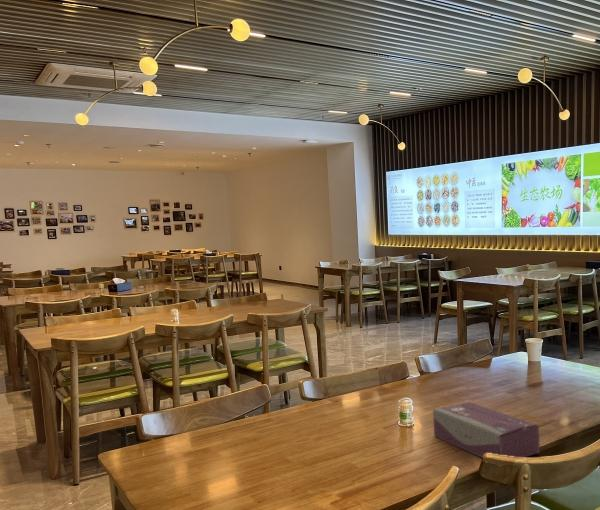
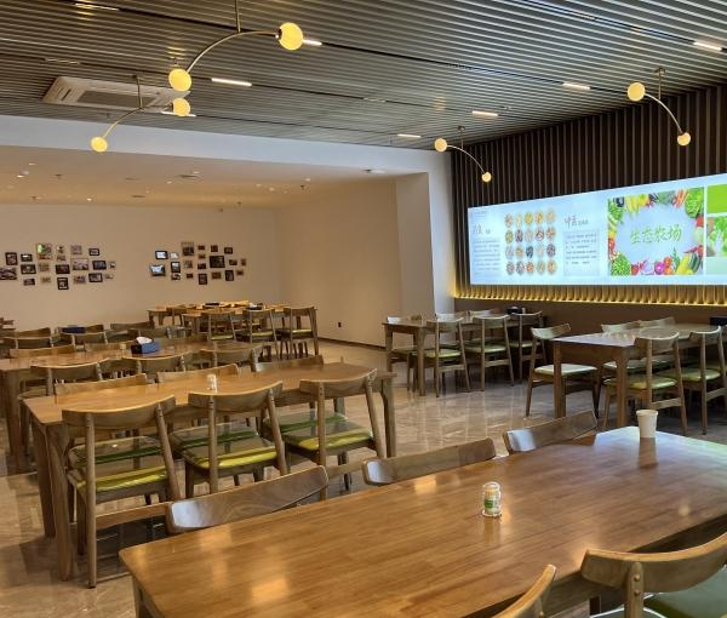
- tissue box (483, 429)
